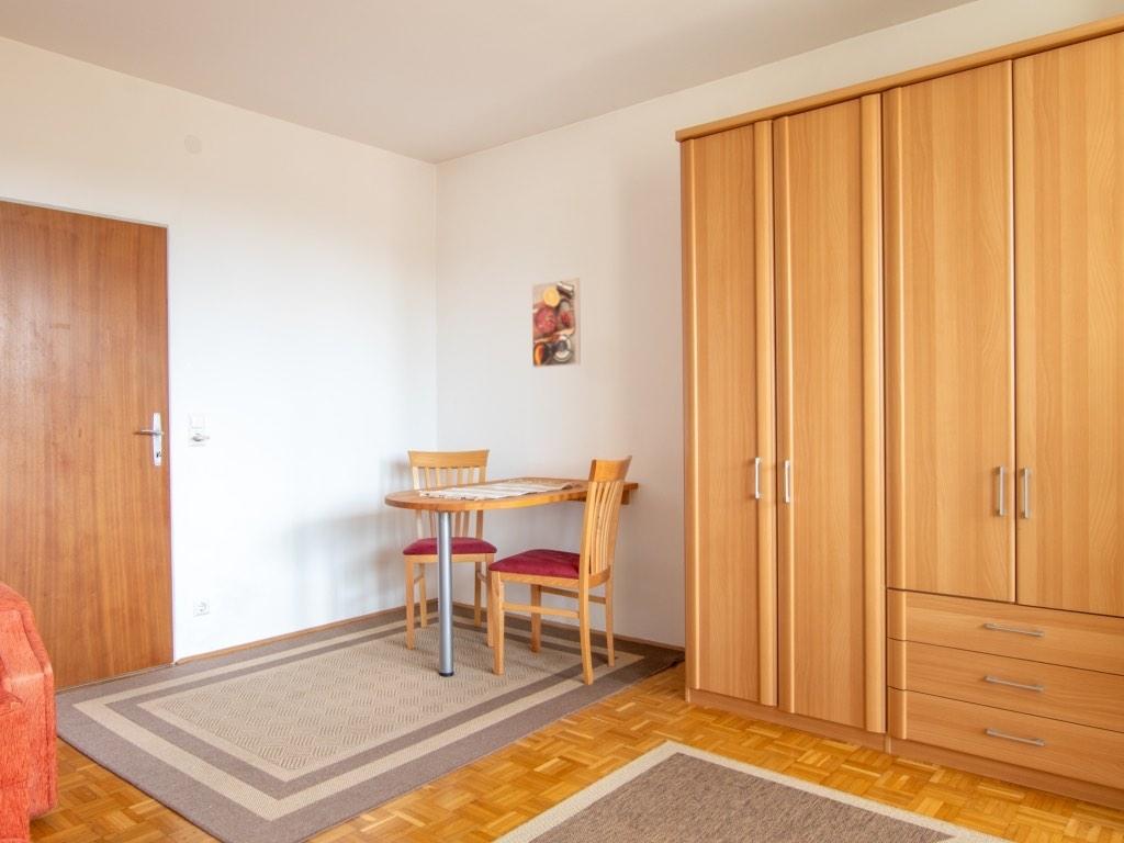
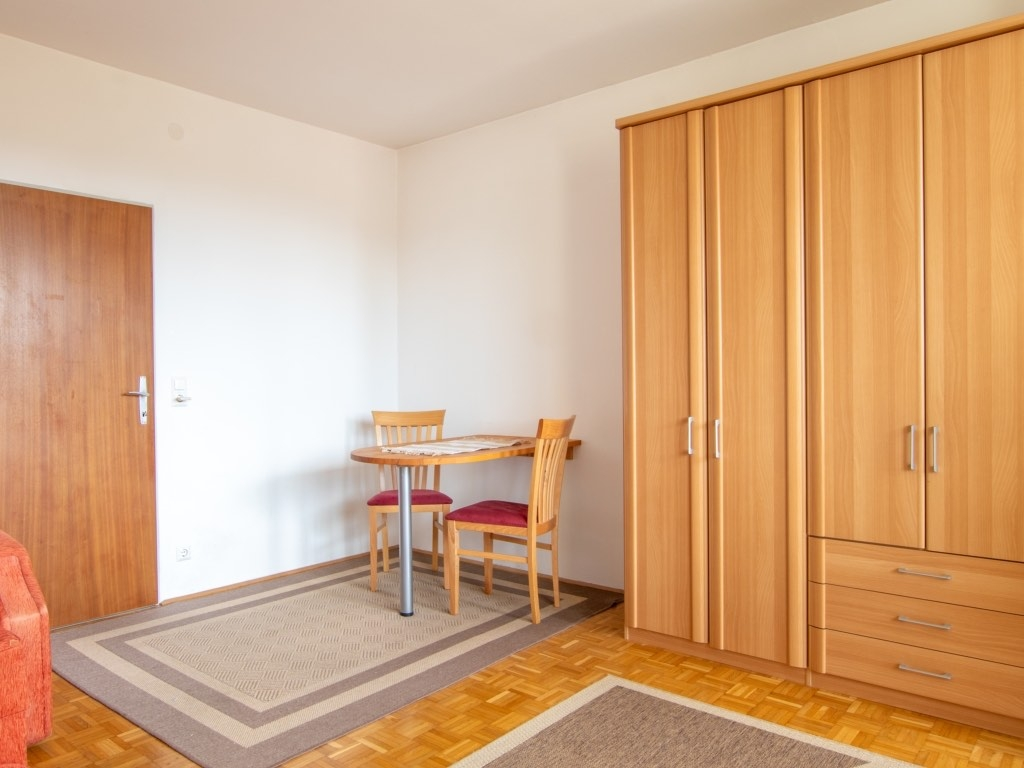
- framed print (555, 324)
